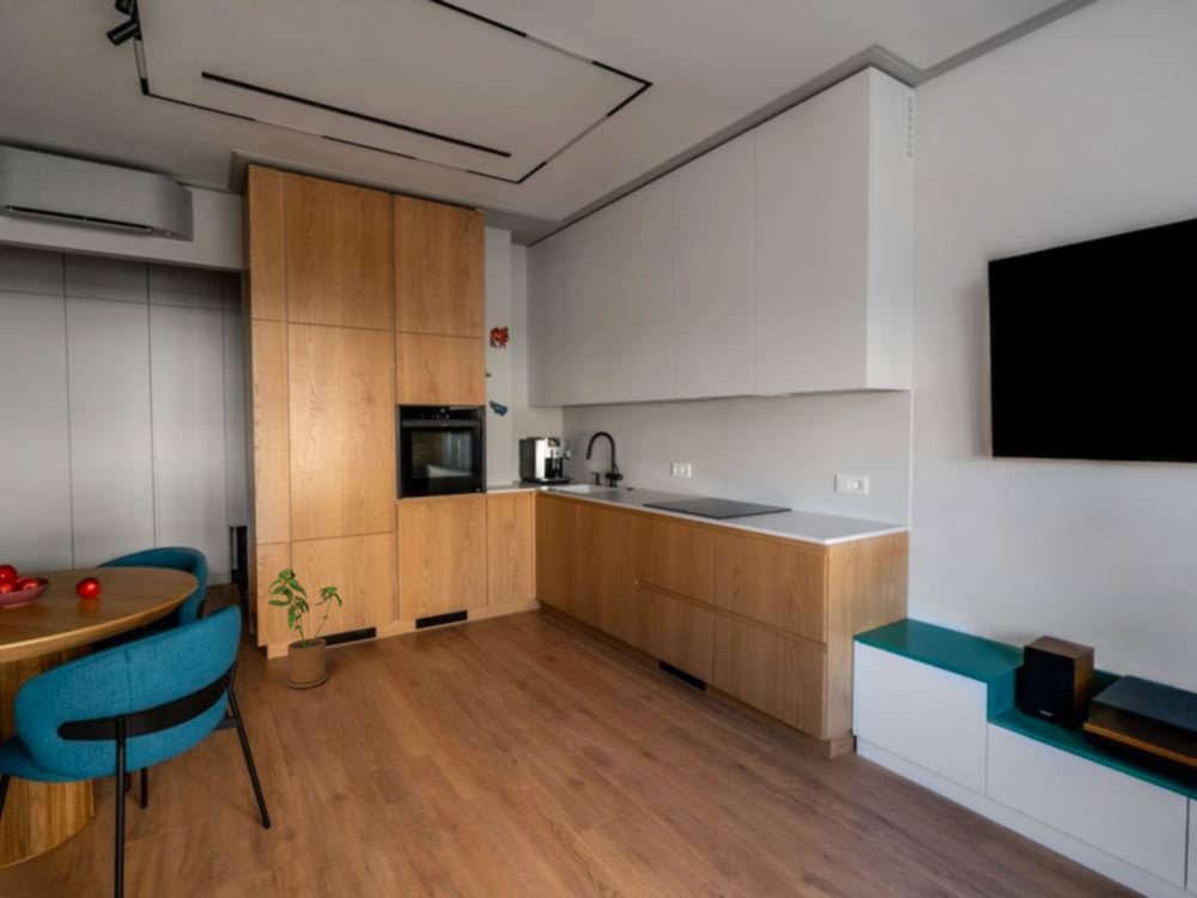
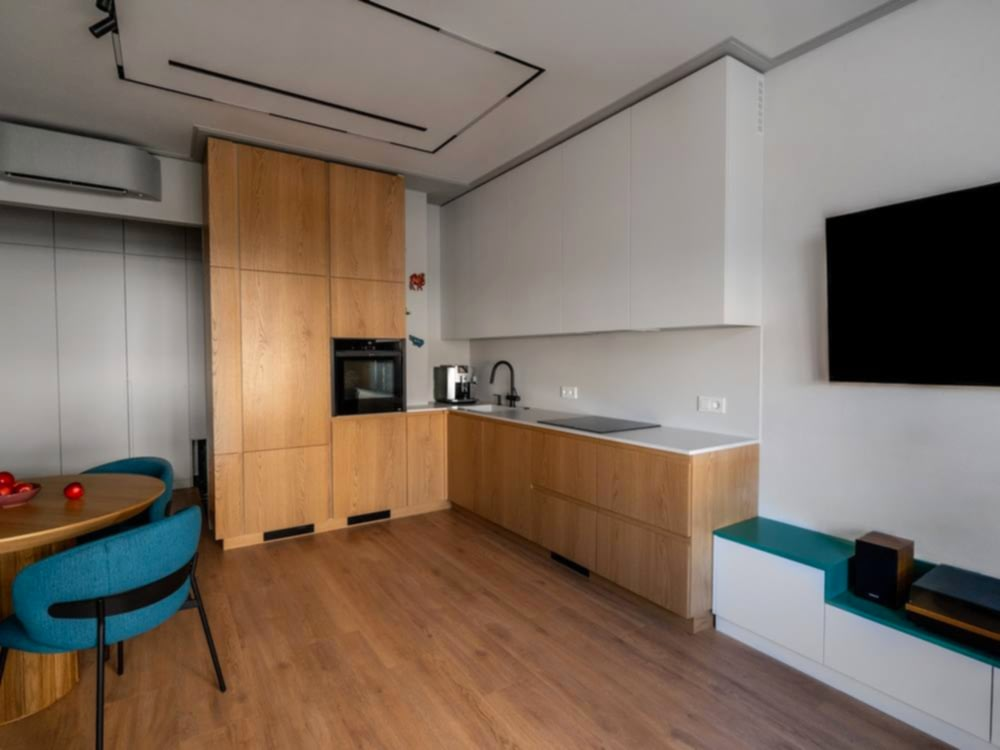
- house plant (300, 624)
